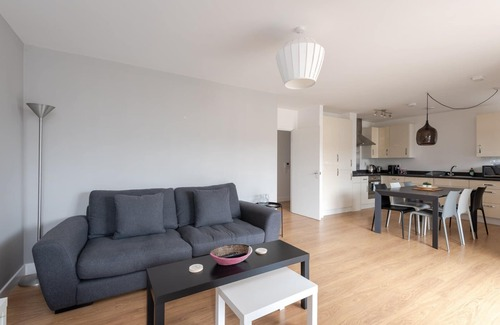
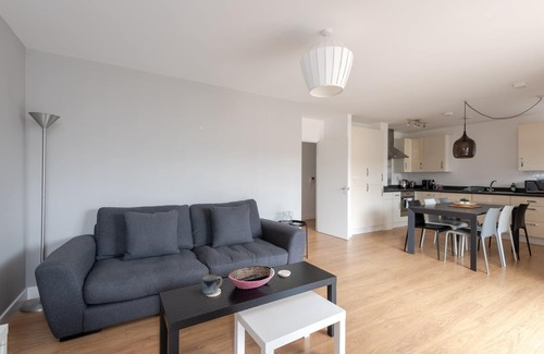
+ mug (212, 283)
